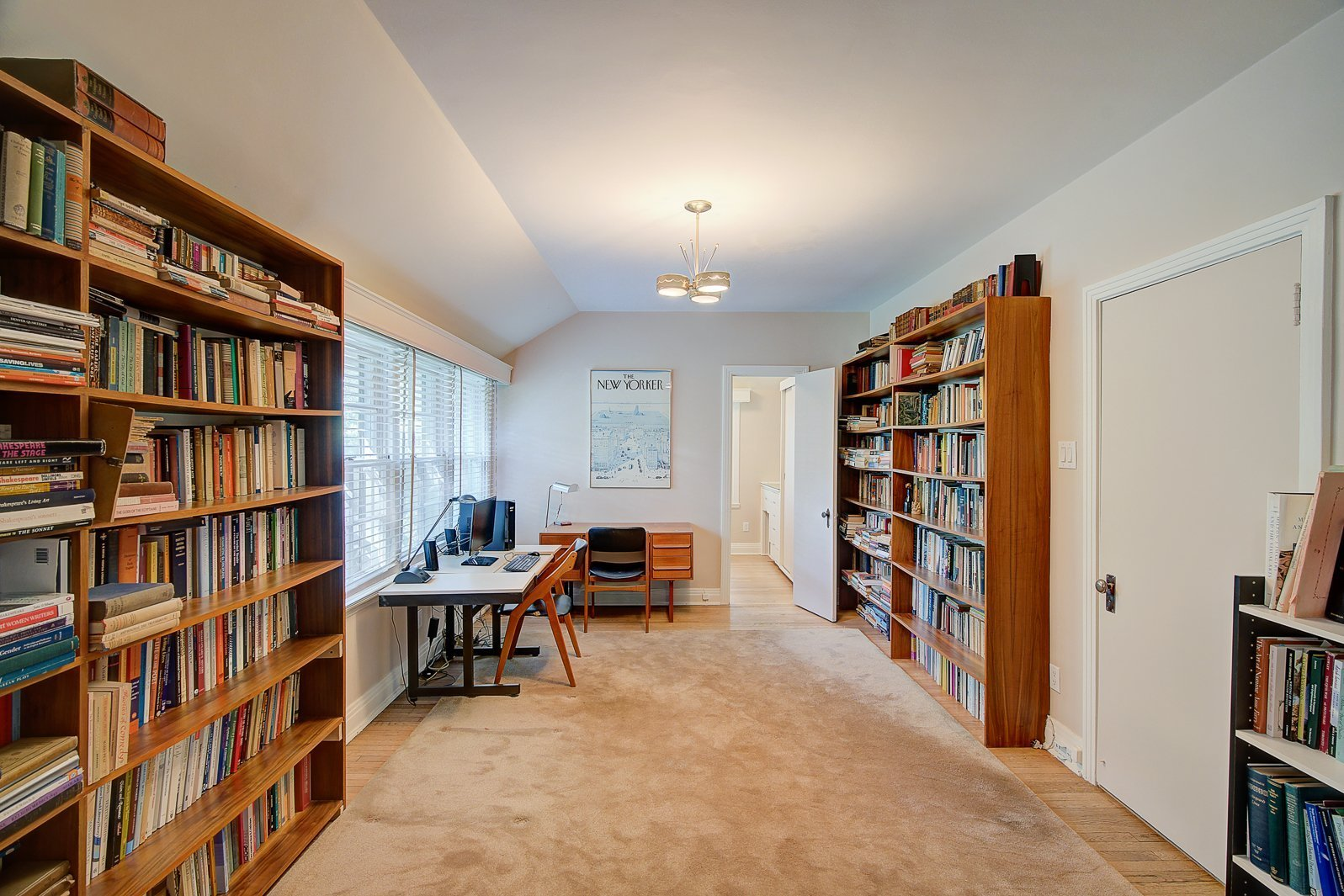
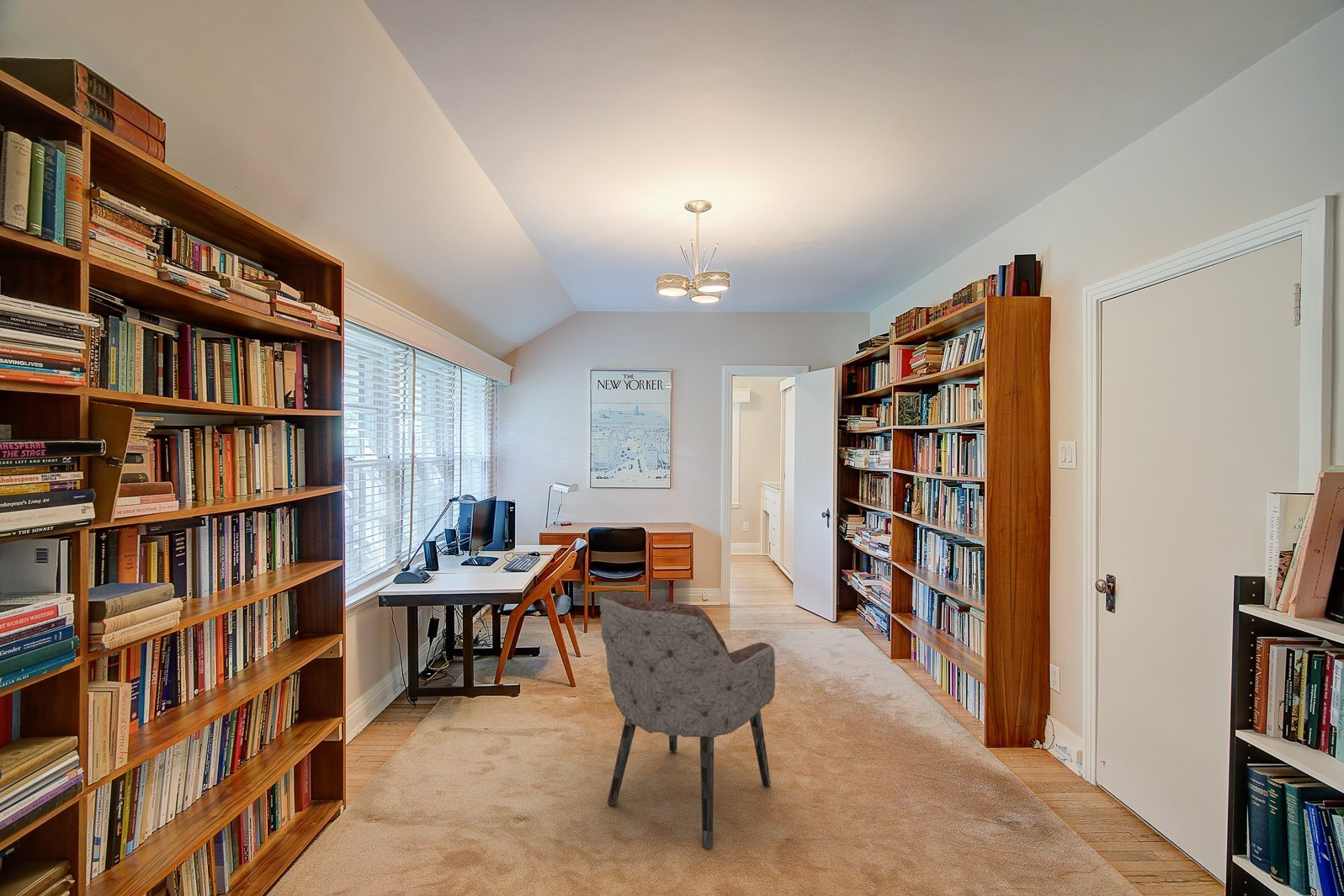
+ armchair (680, 693)
